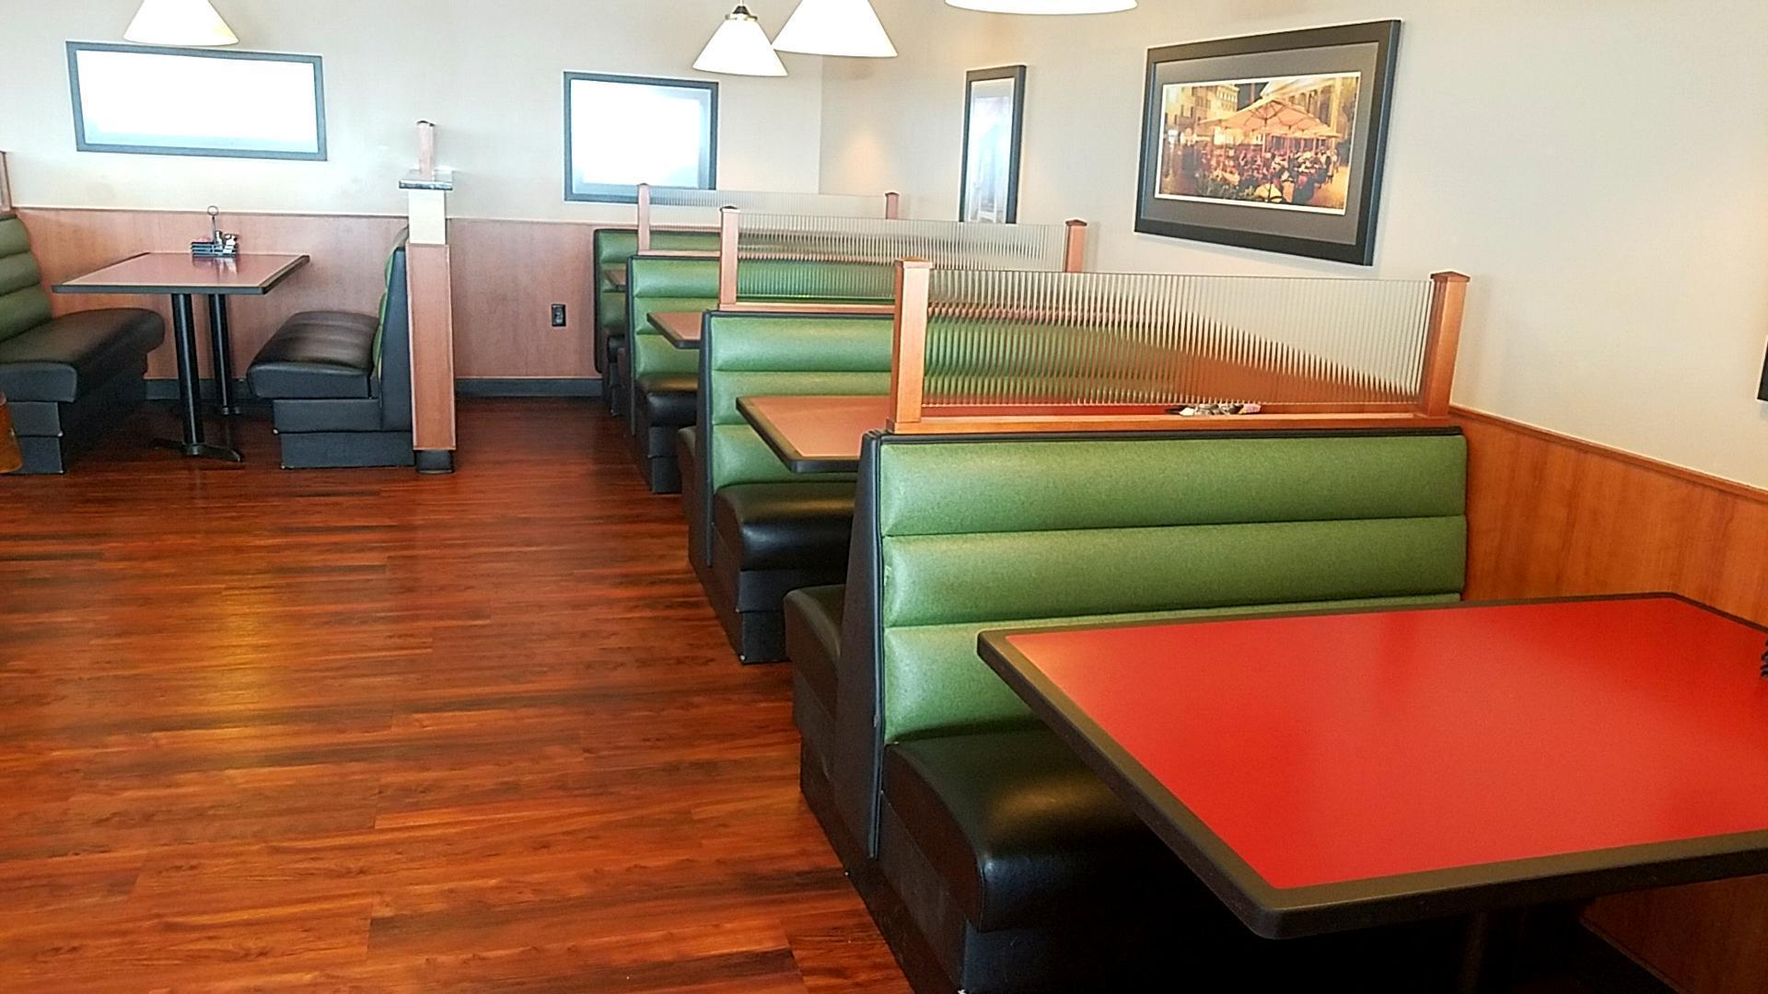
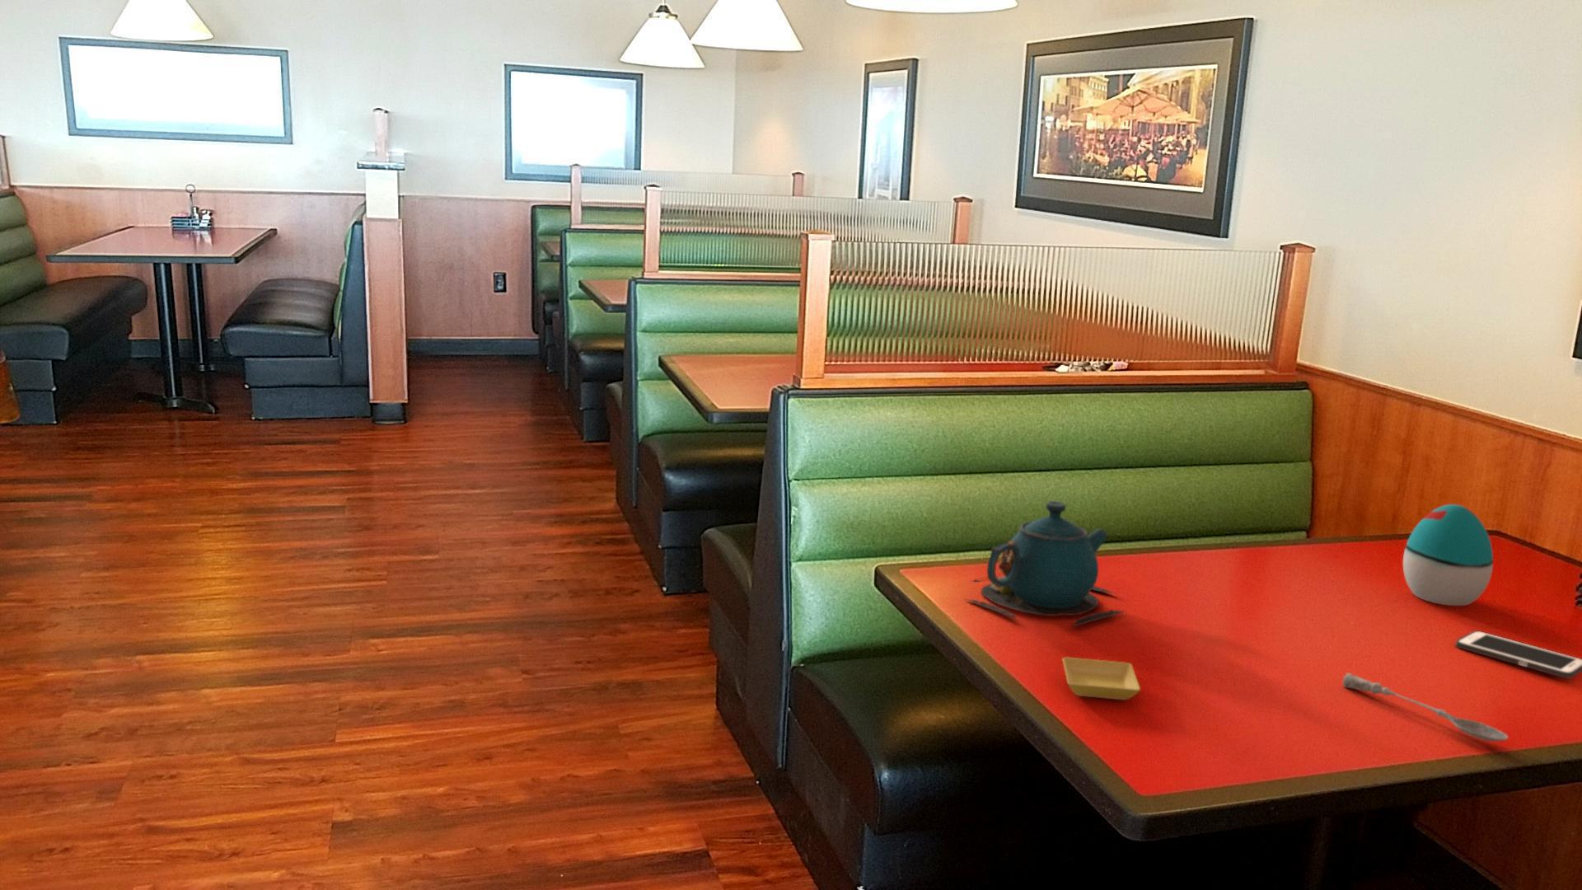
+ decorative egg (1448, 551)
+ soupspoon (1423, 706)
+ cell phone (1520, 653)
+ teapot (1044, 551)
+ saucer (1100, 680)
